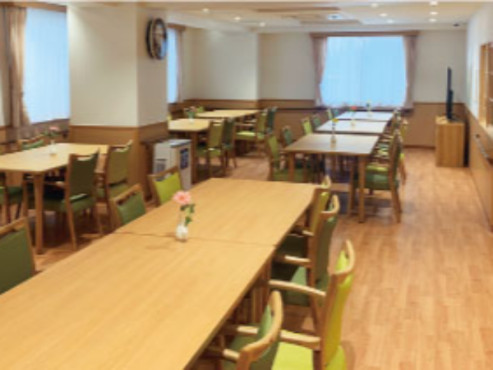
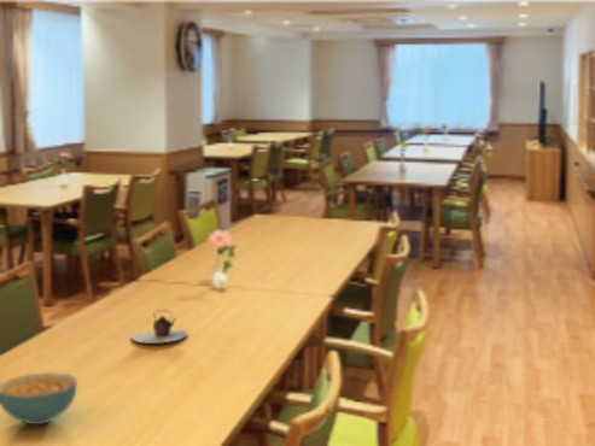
+ cereal bowl (37, 401)
+ teapot (159, 323)
